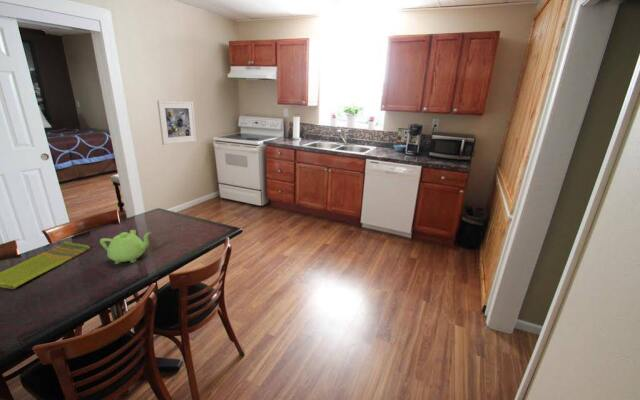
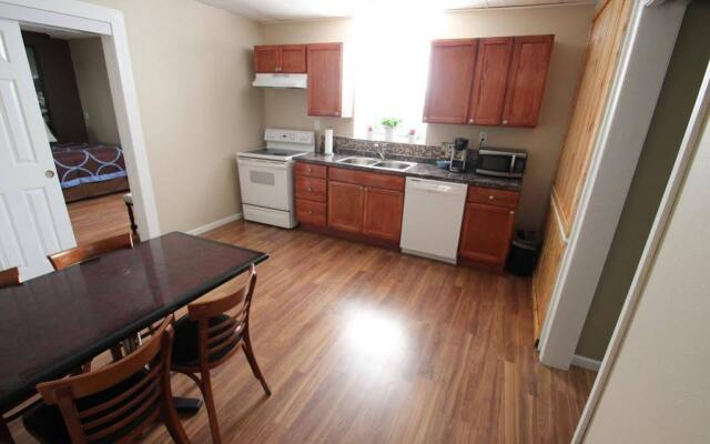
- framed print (178, 122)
- dish towel (42, 262)
- teapot (129, 243)
